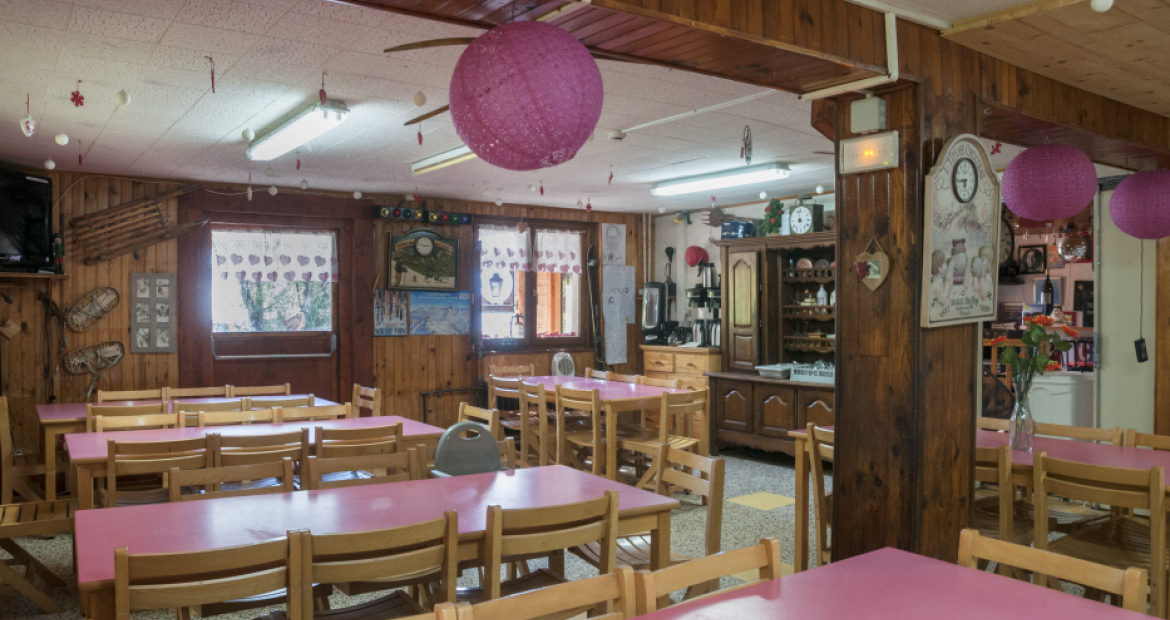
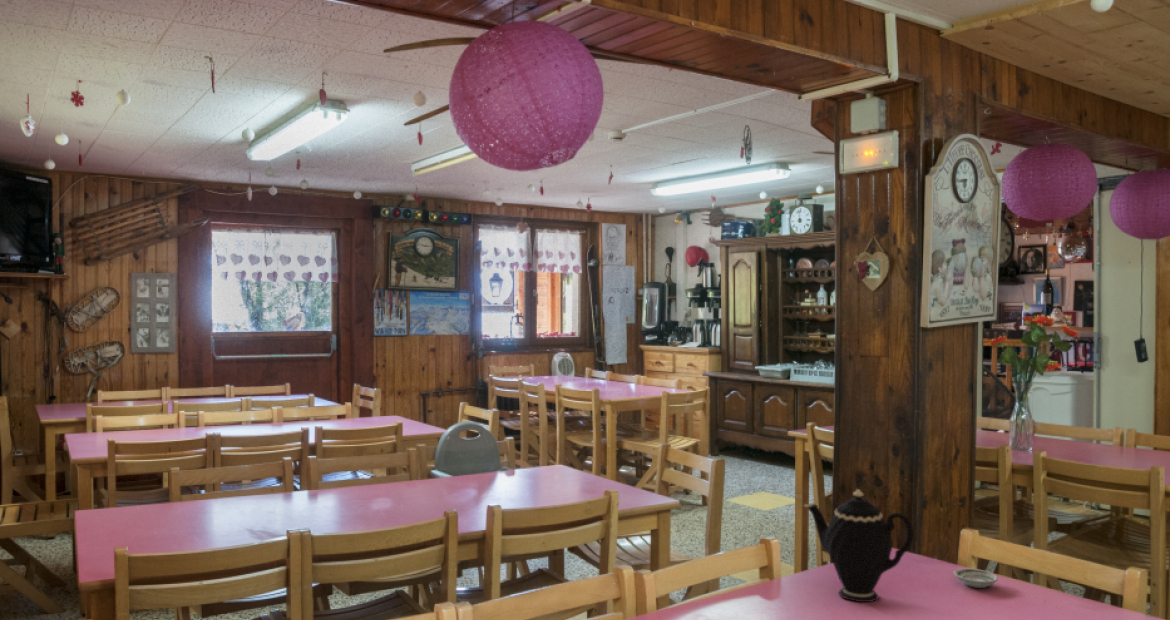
+ teapot (856, 541)
+ saucer (975, 579)
